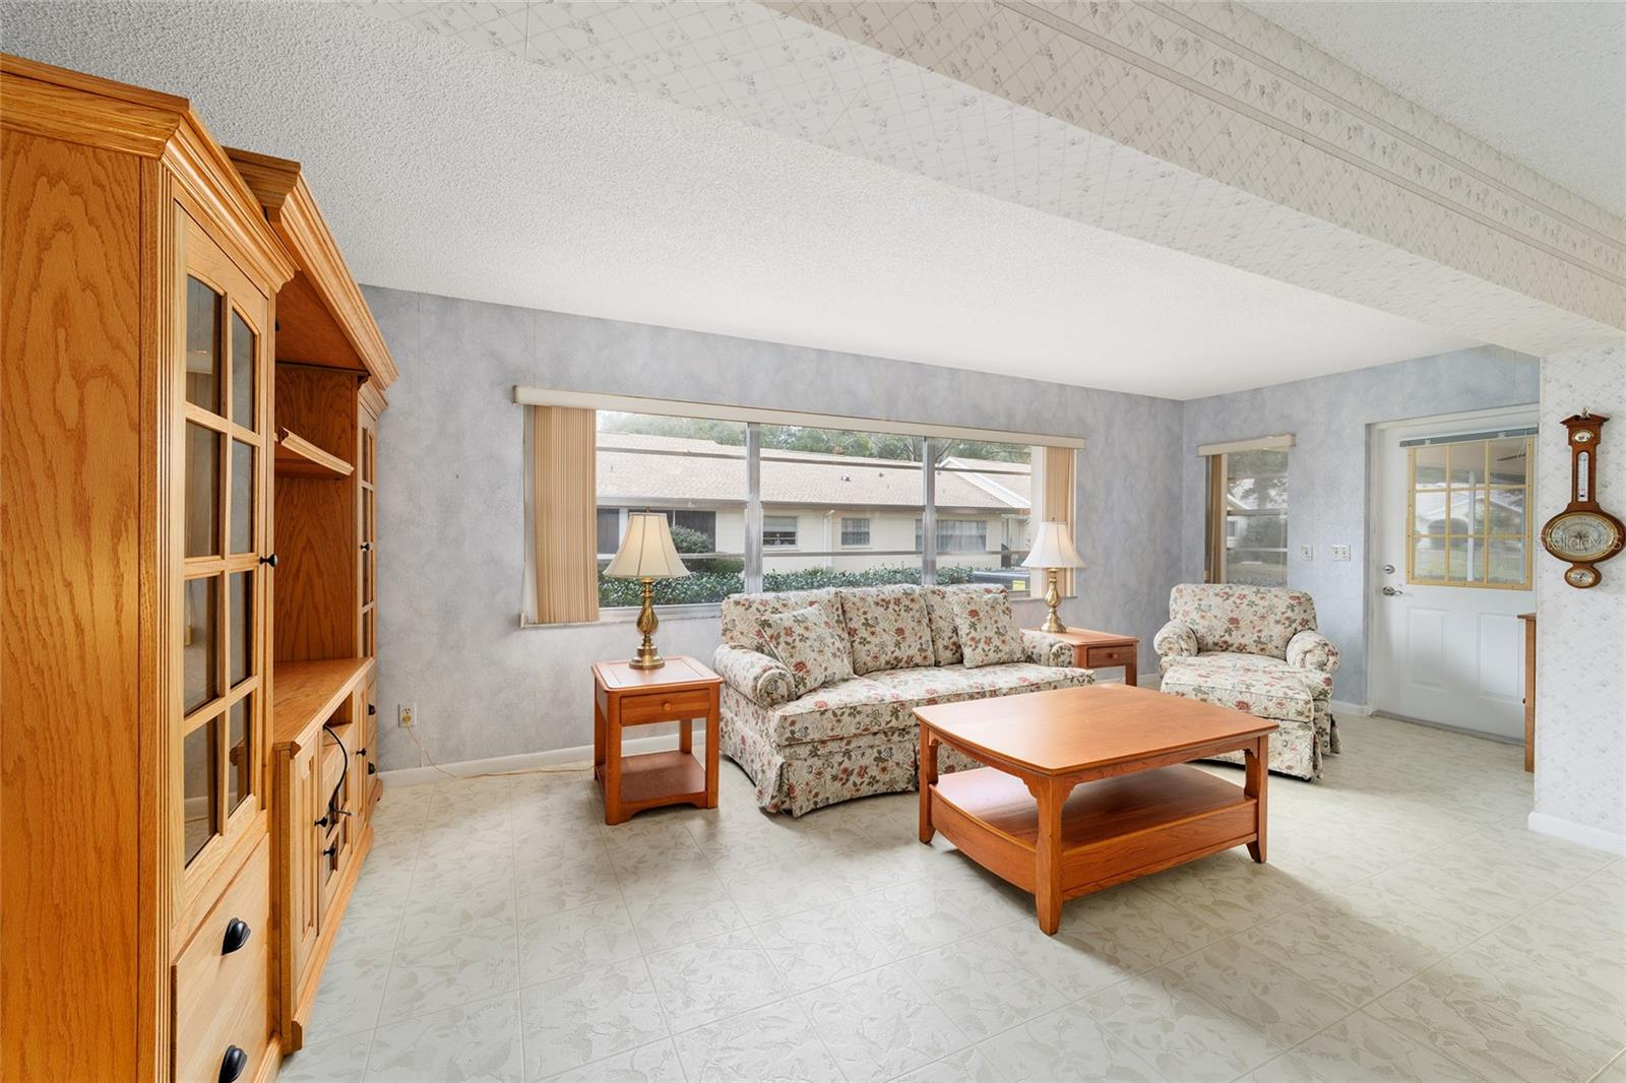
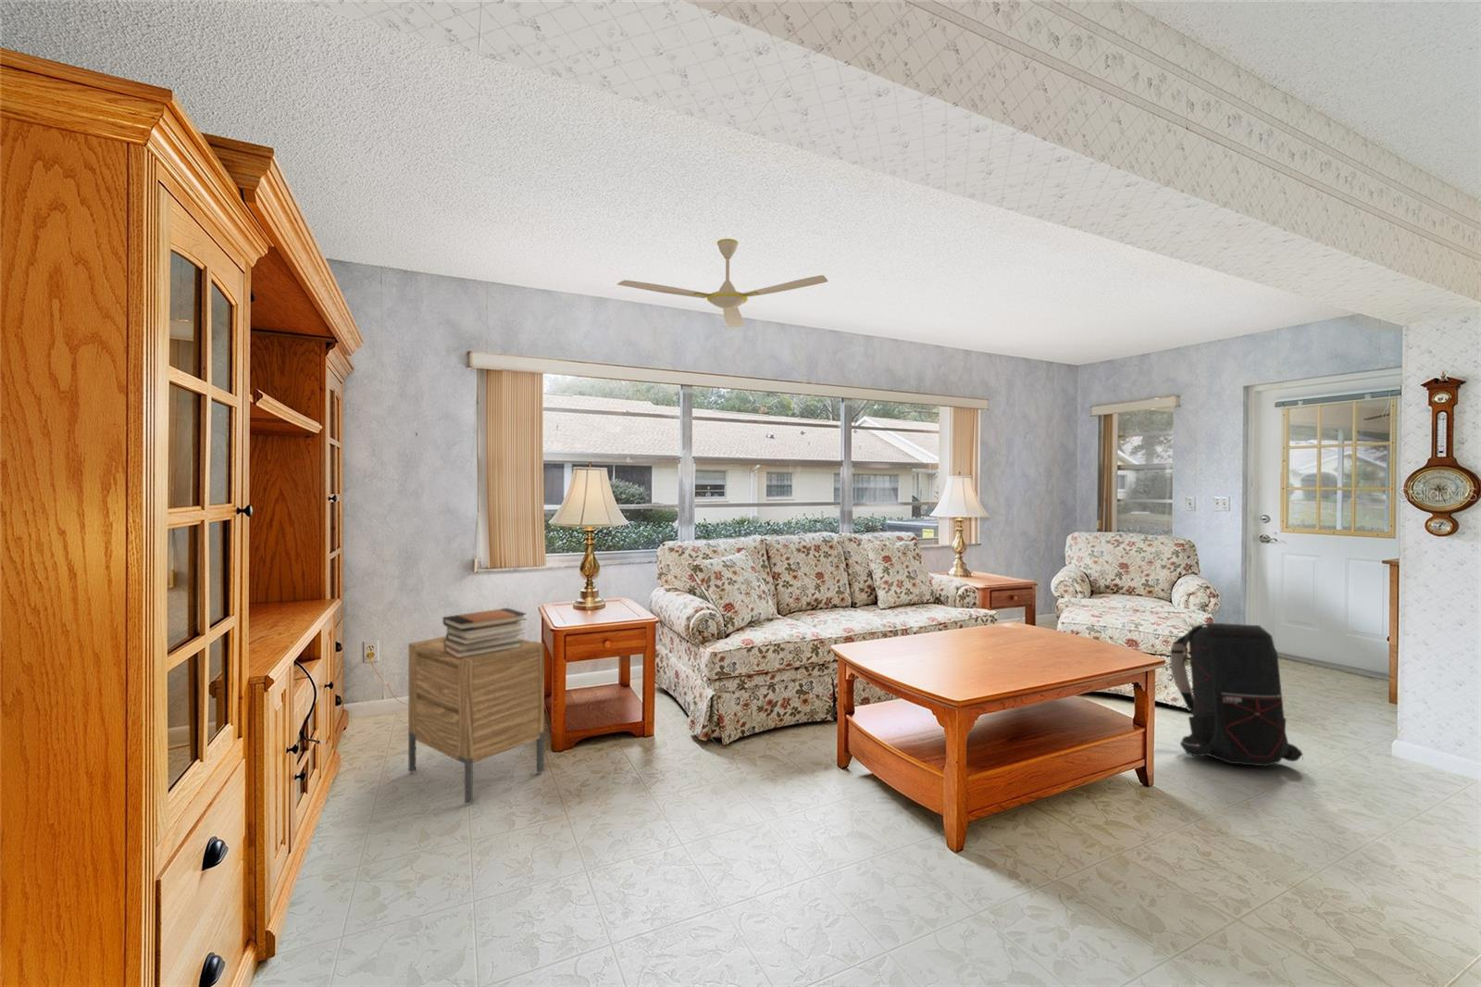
+ nightstand (476, 707)
+ ceiling fan (723, 283)
+ backpack (1228, 687)
+ book stack (484, 630)
